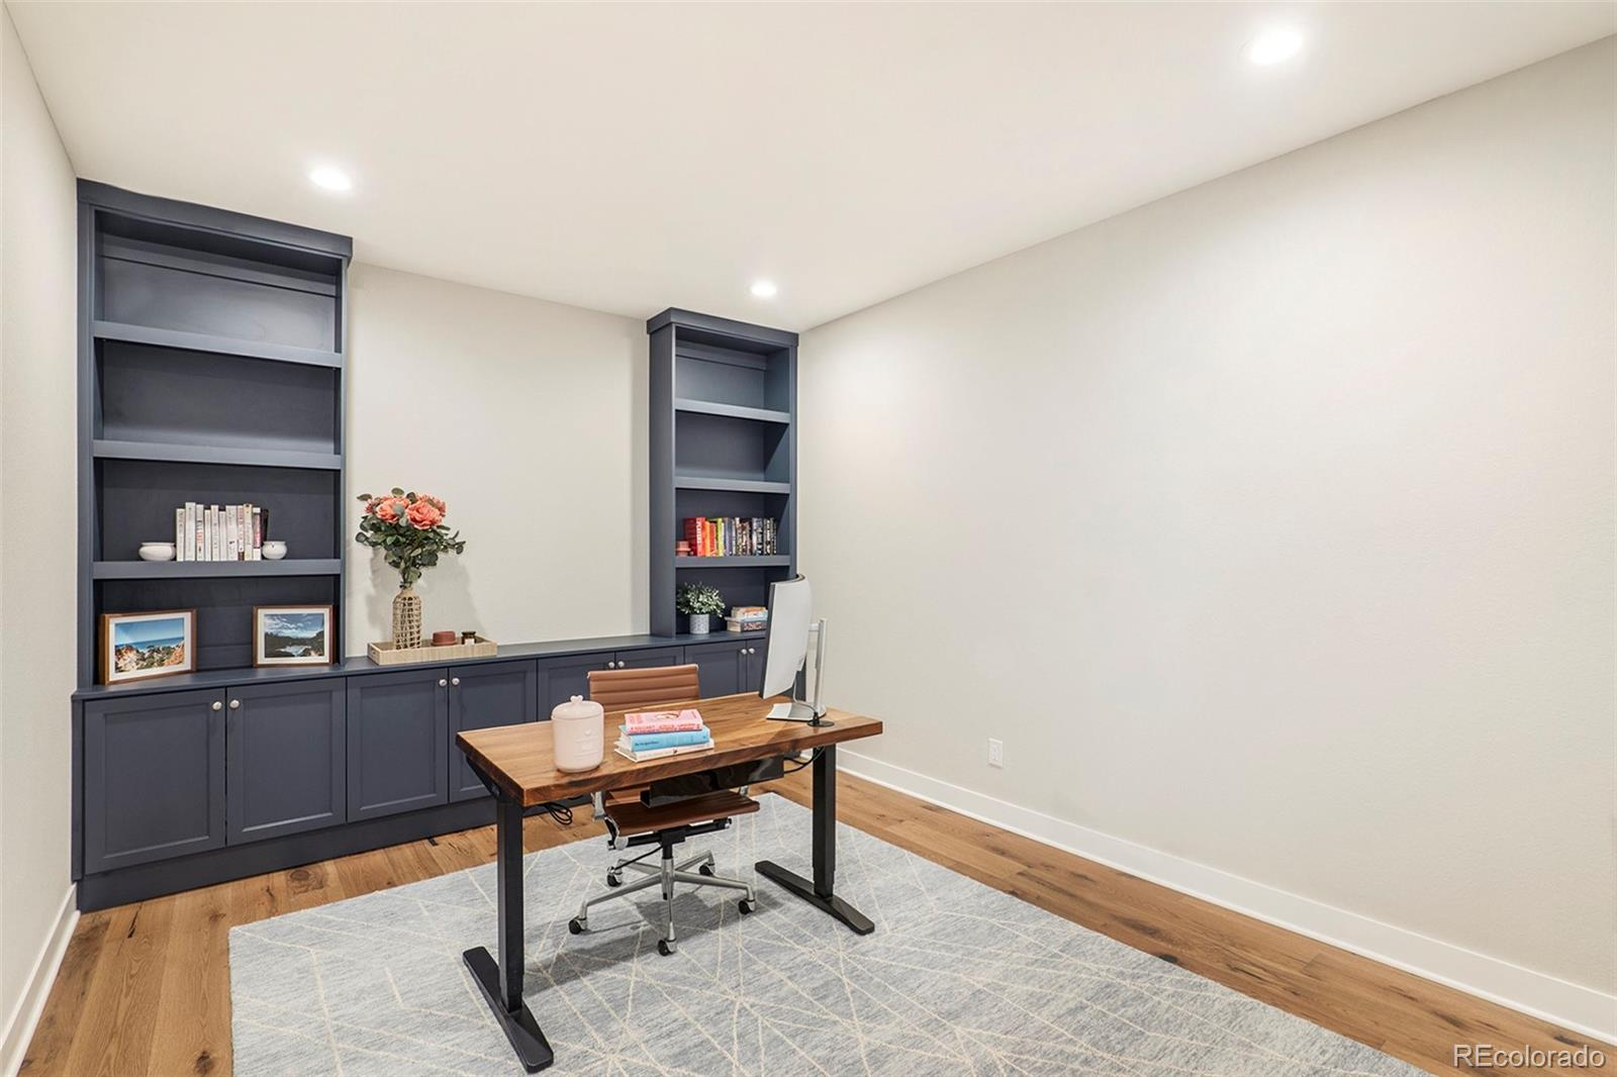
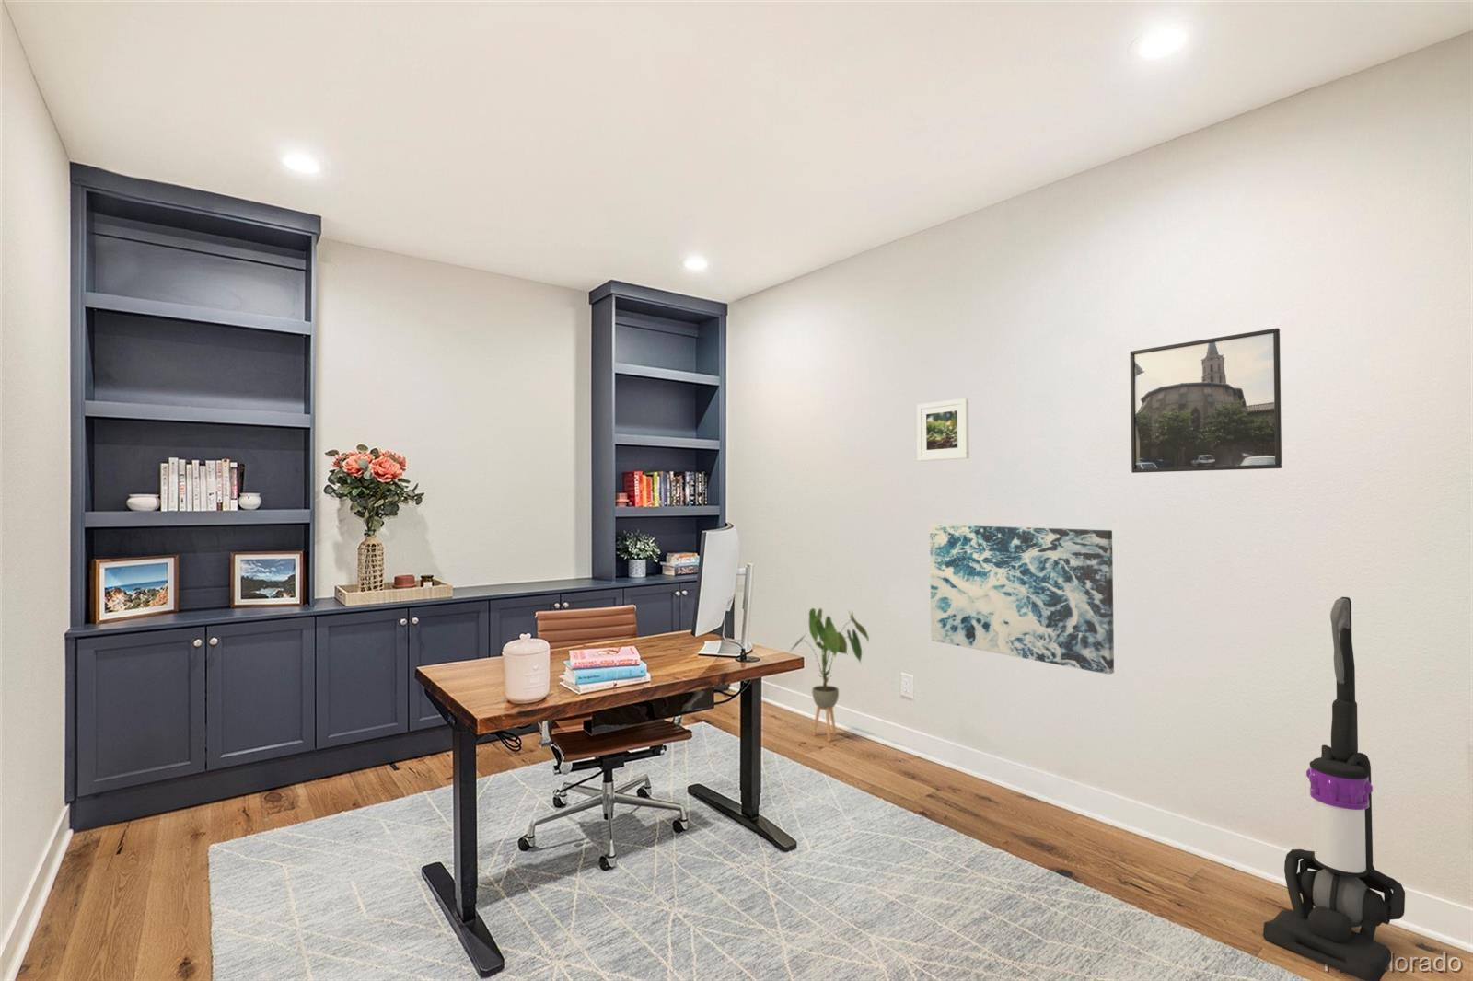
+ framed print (1199, 405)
+ house plant (829, 672)
+ wall art (1012, 591)
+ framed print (942, 430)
+ vacuum cleaner (1335, 769)
